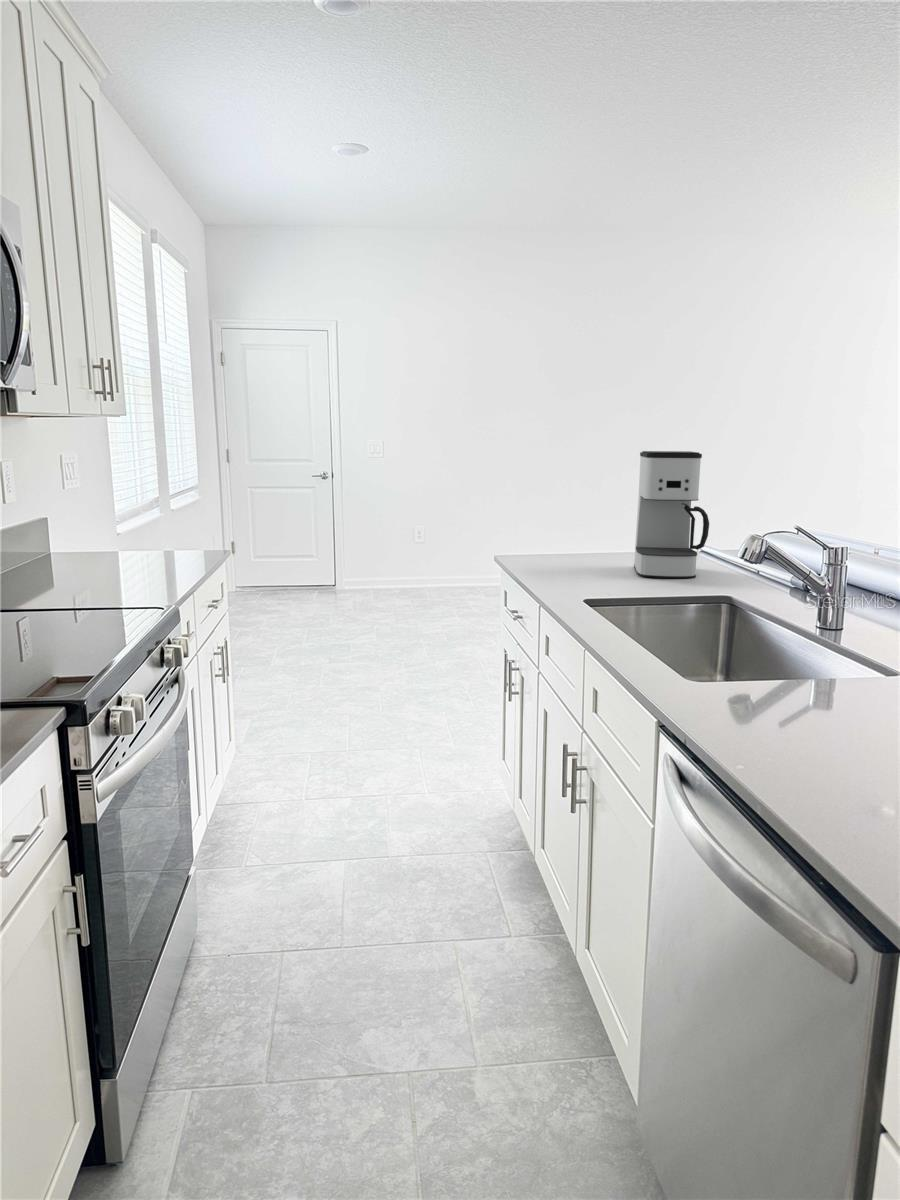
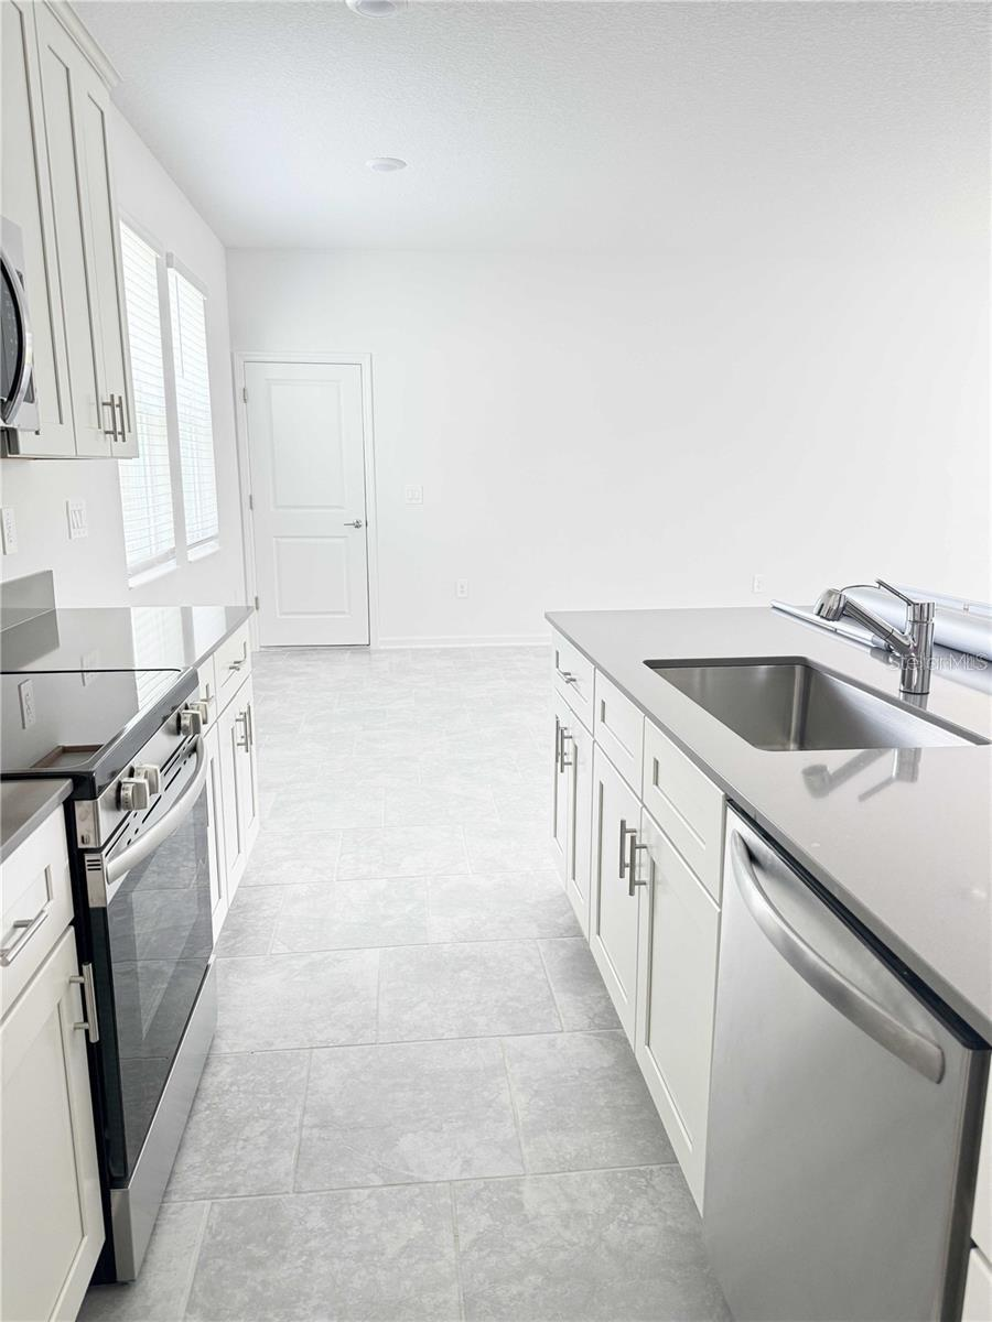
- coffee maker (672, 512)
